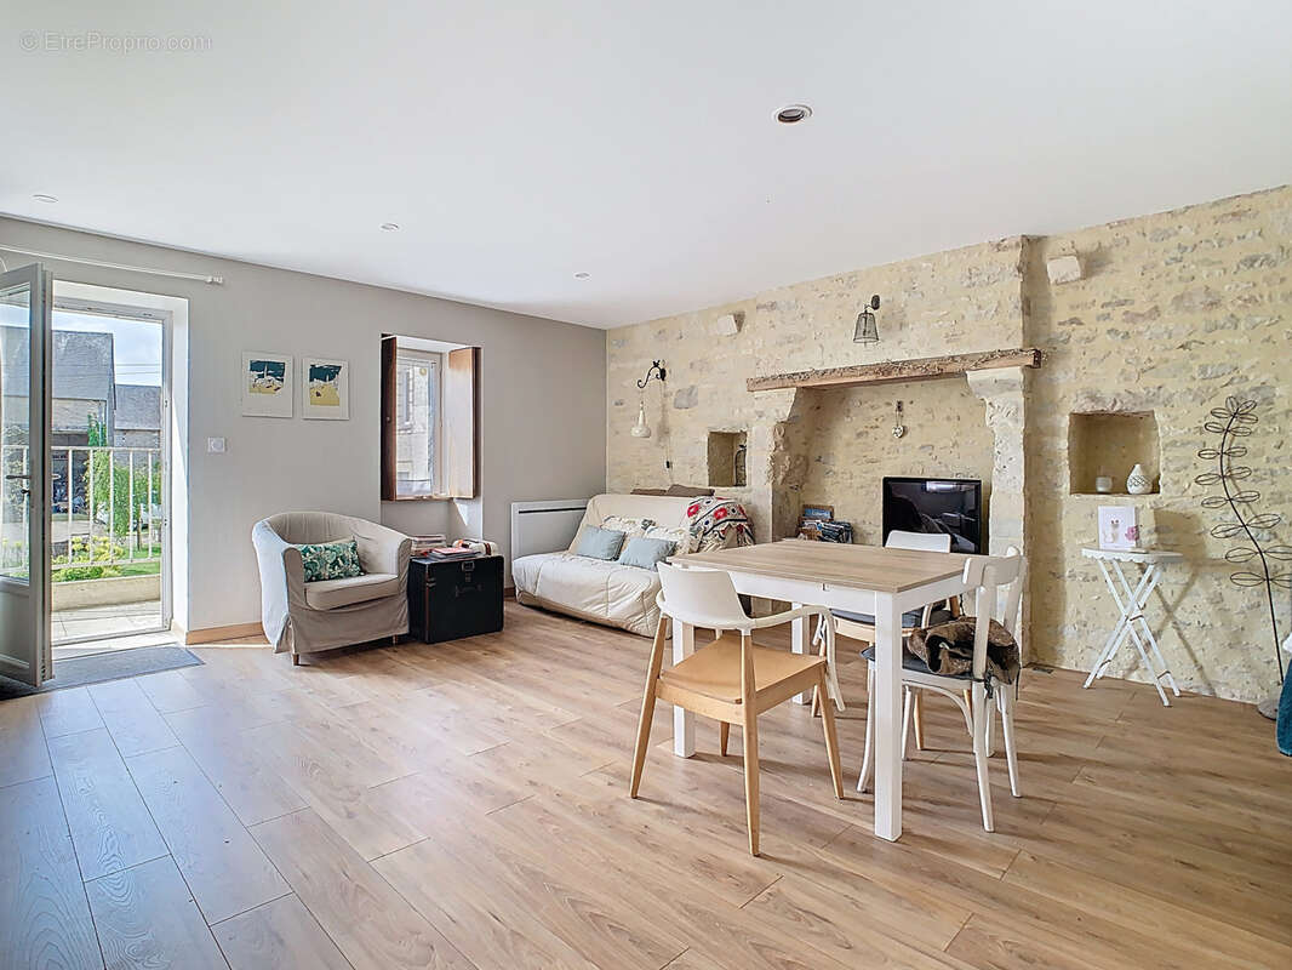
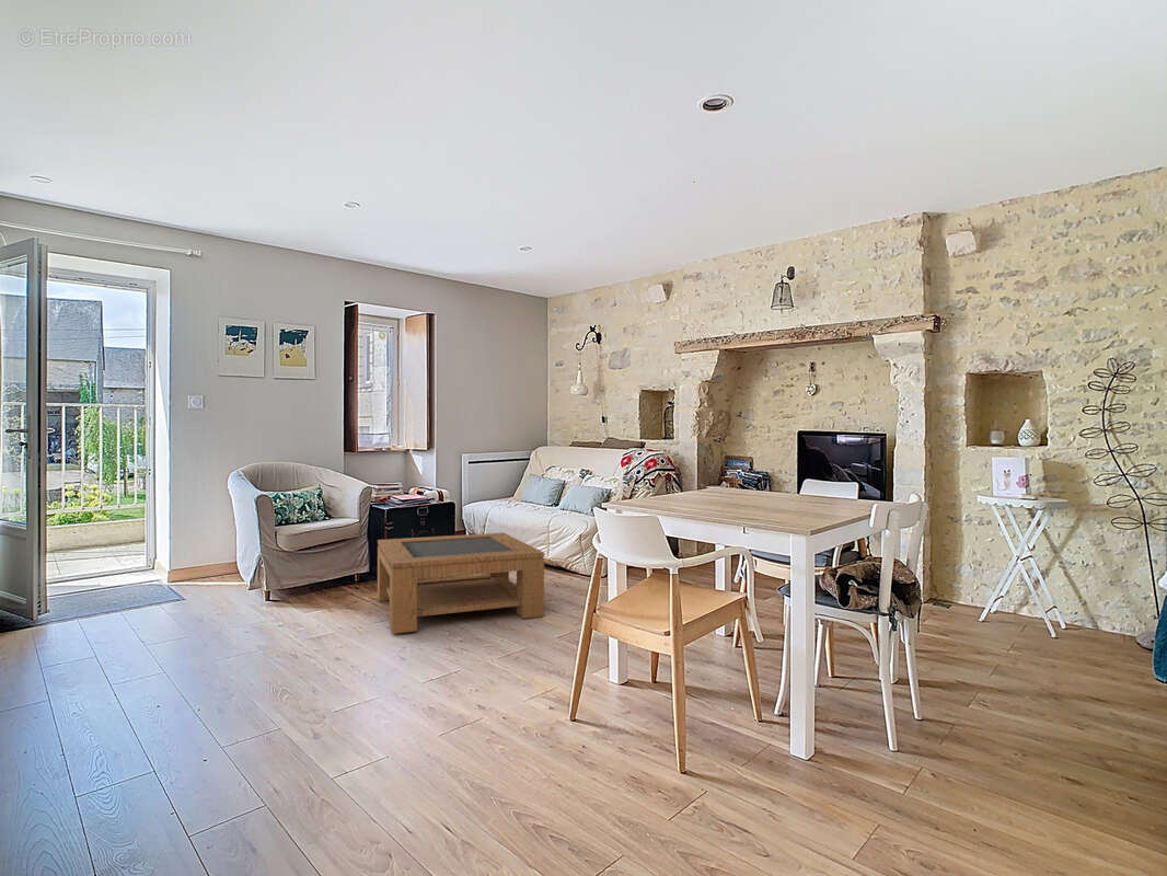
+ coffee table (455, 575)
